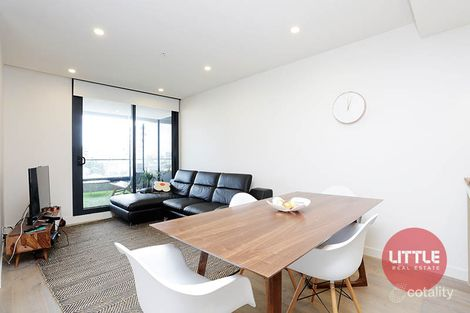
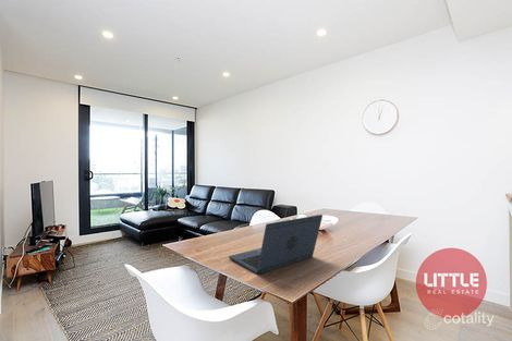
+ laptop (275, 236)
